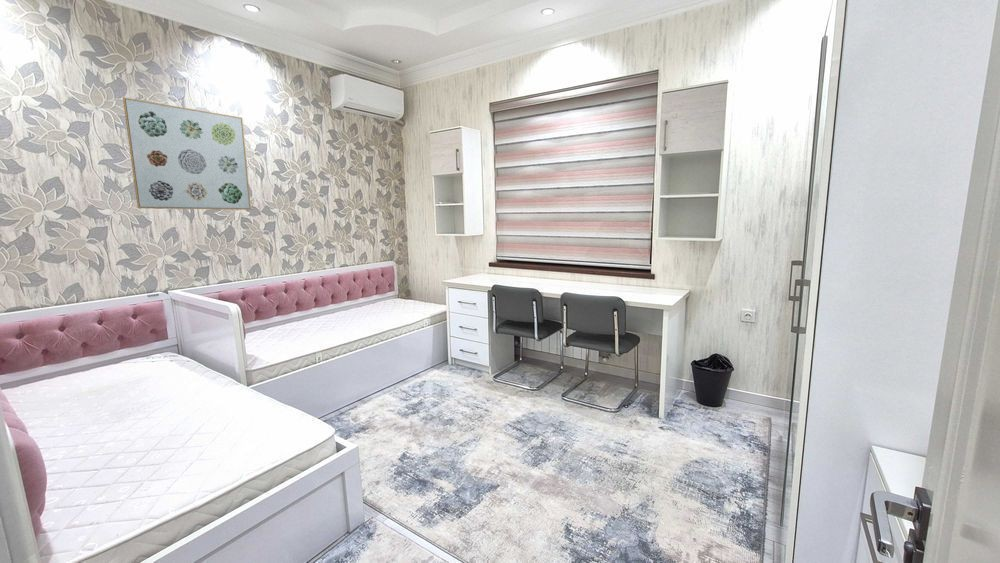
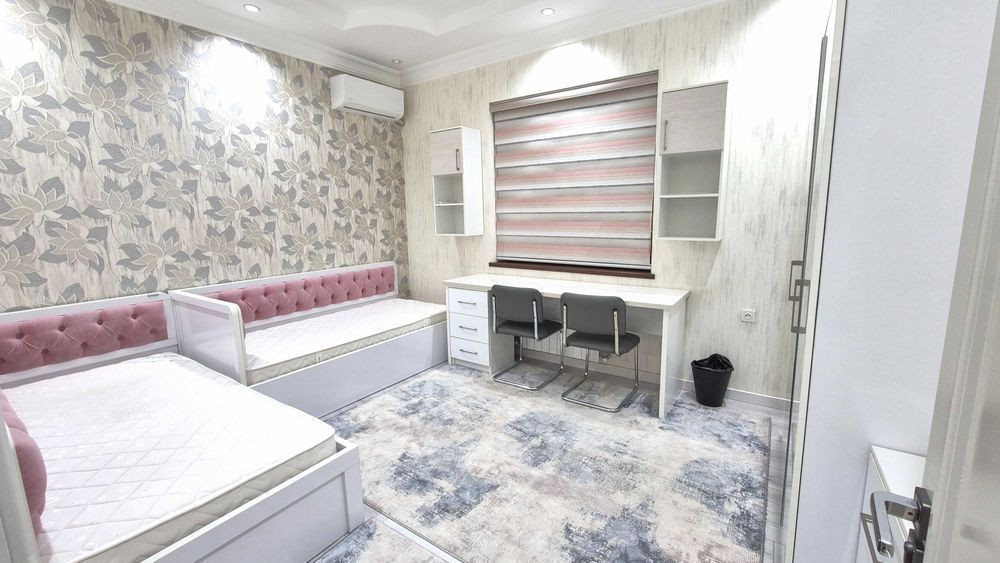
- wall art (193, 159)
